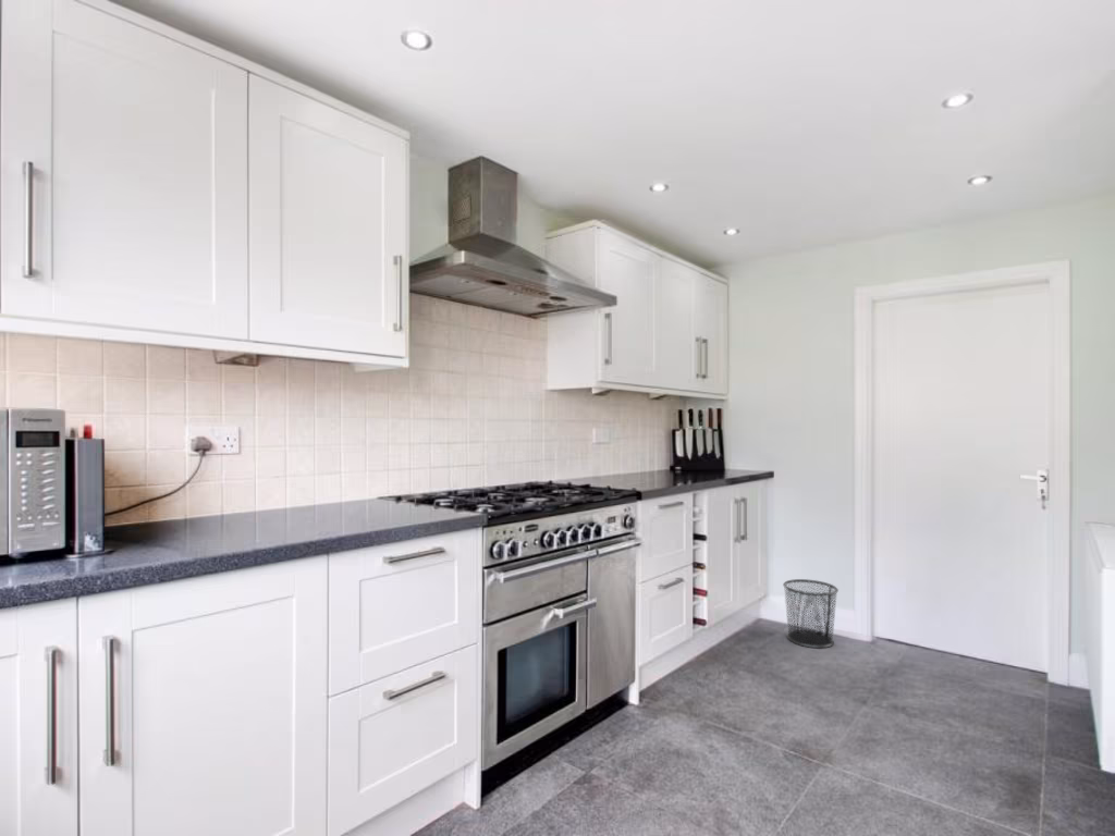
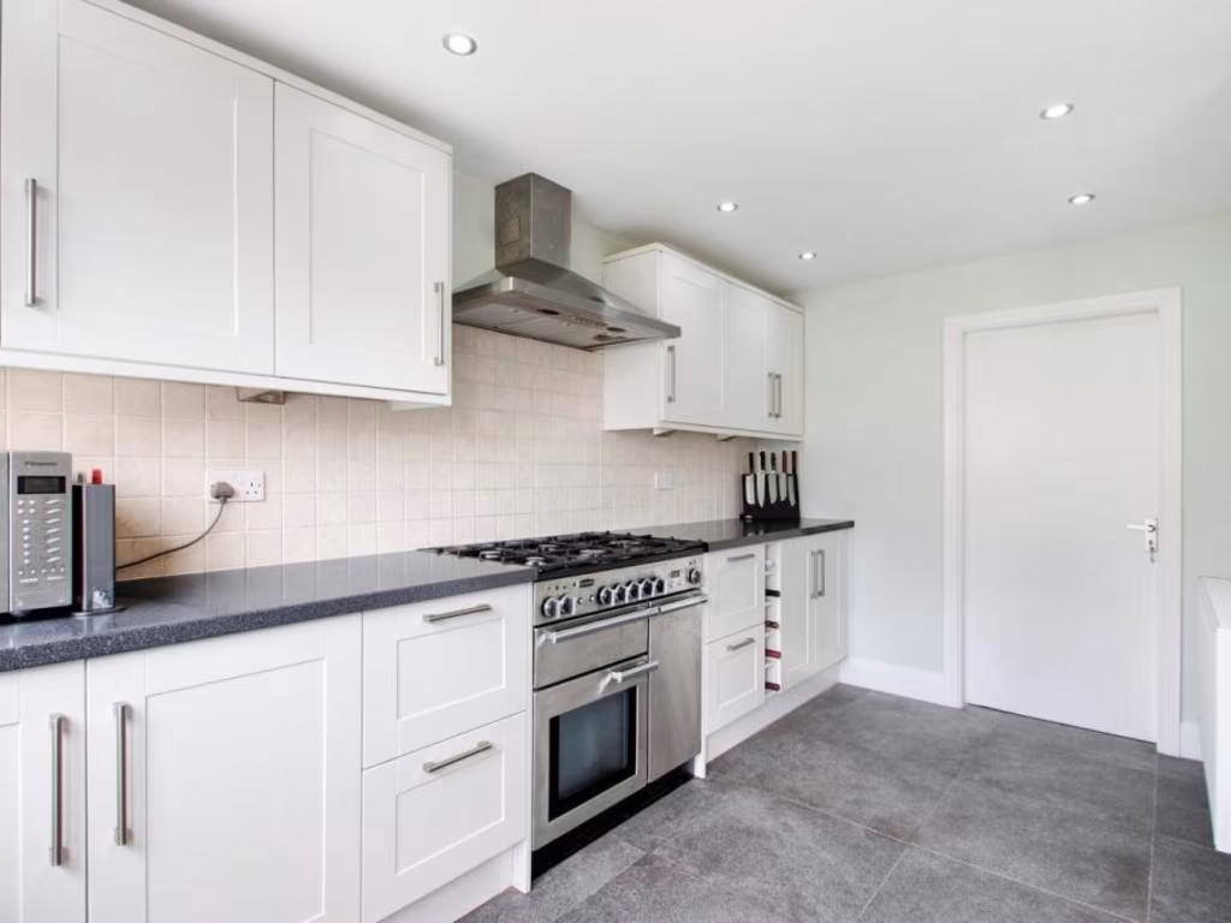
- waste bin (810, 613)
